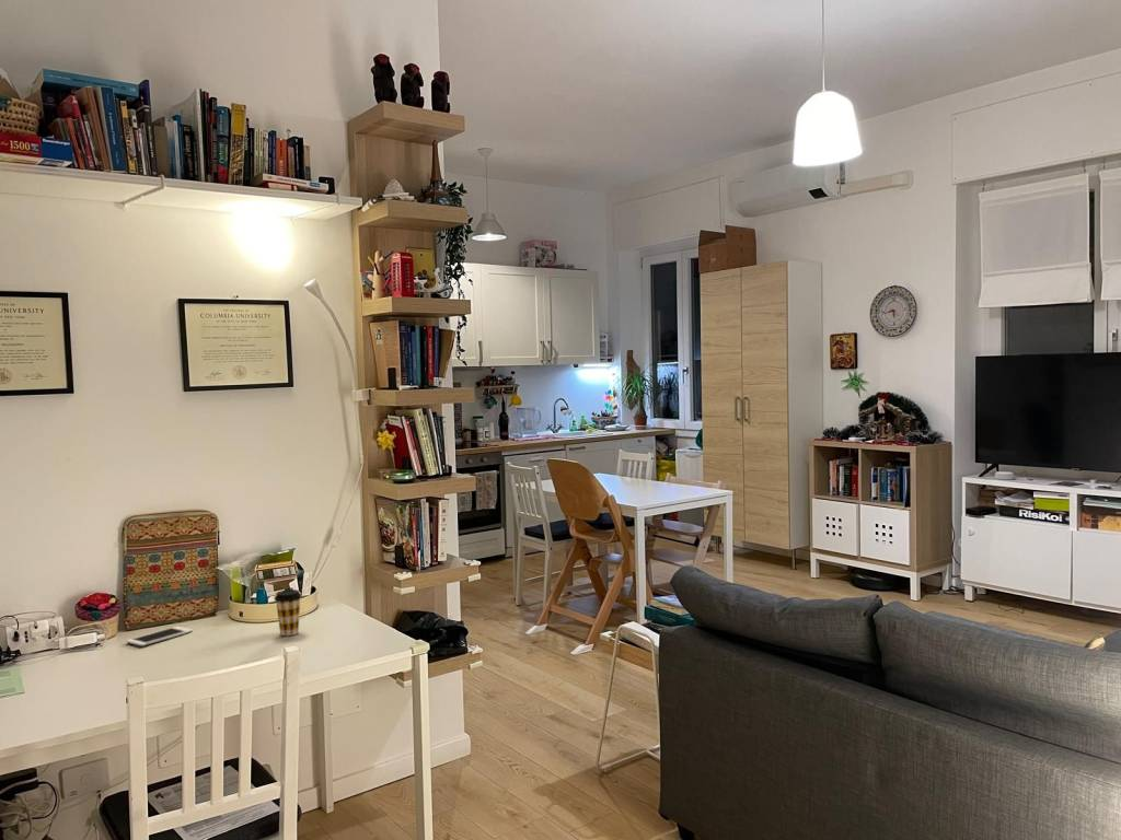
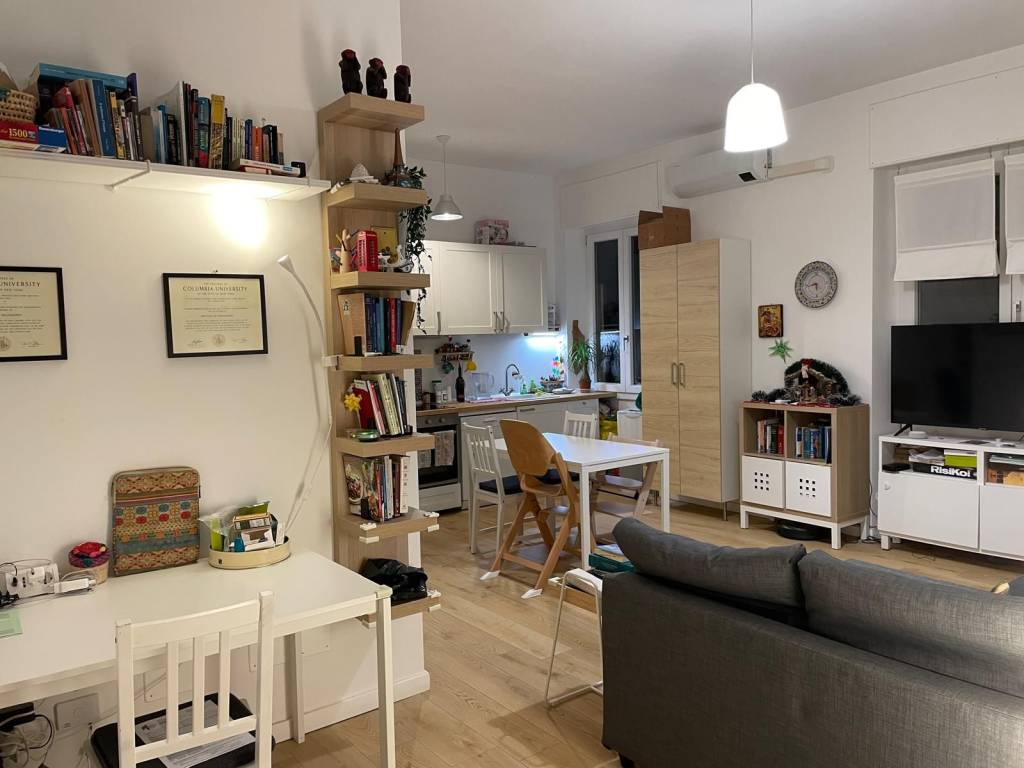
- cell phone (160, 635)
- coffee cup (288, 612)
